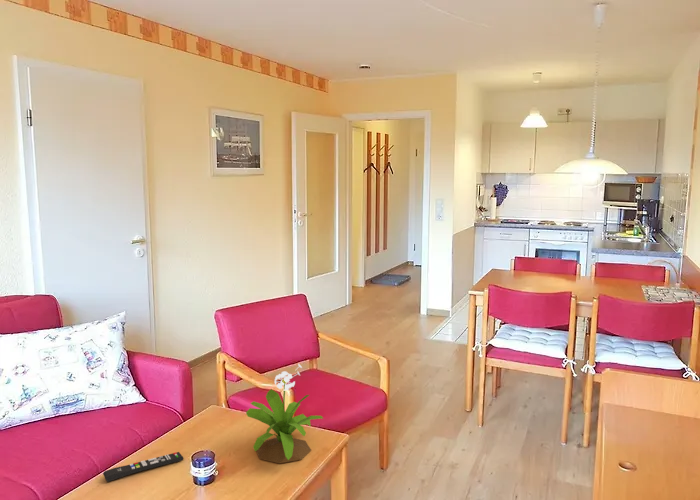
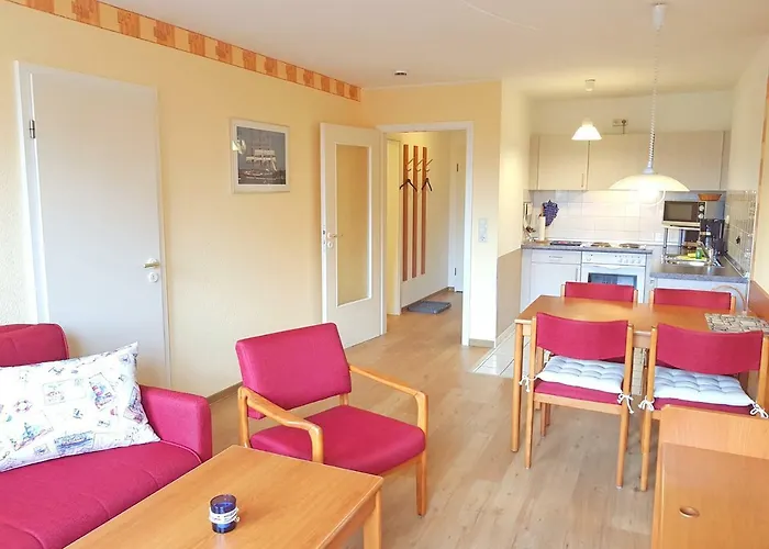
- remote control (144, 465)
- potted flower (283, 407)
